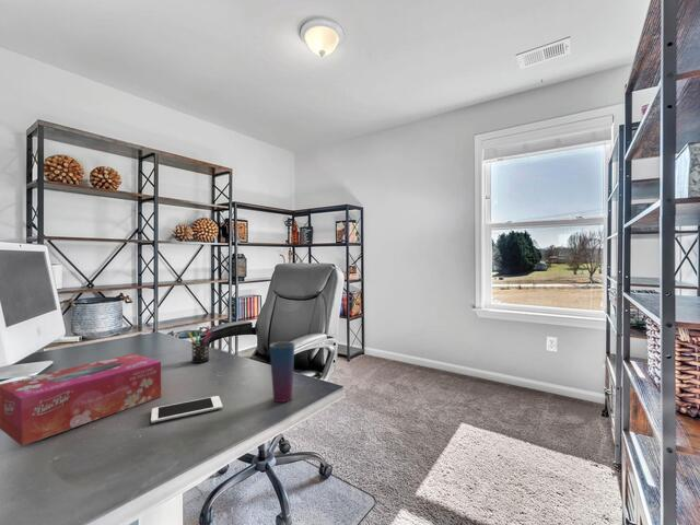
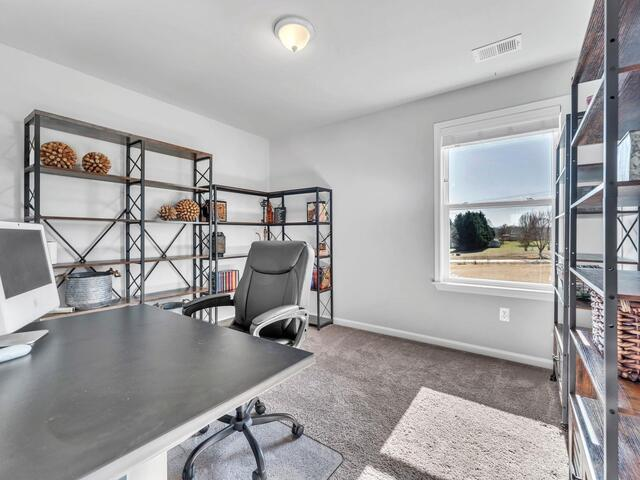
- cell phone (187, 408)
- tissue box (88, 390)
- pen holder (200, 343)
- cup (282, 371)
